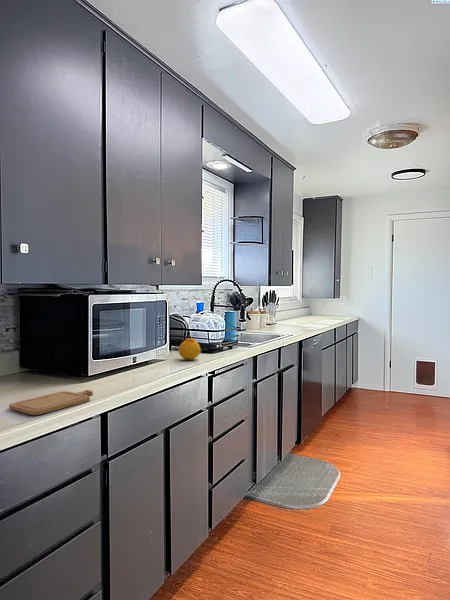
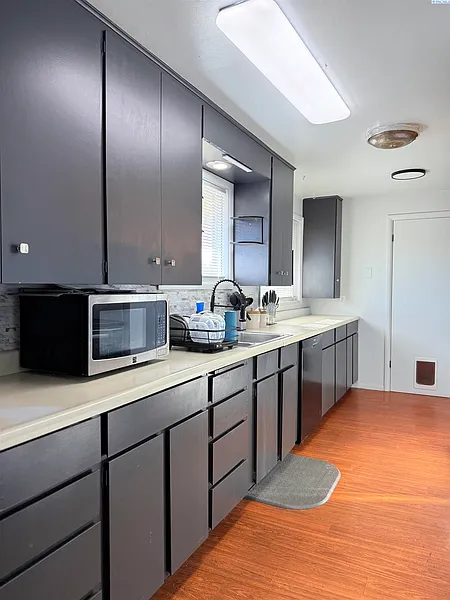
- fruit (189, 348)
- chopping board (58, 400)
